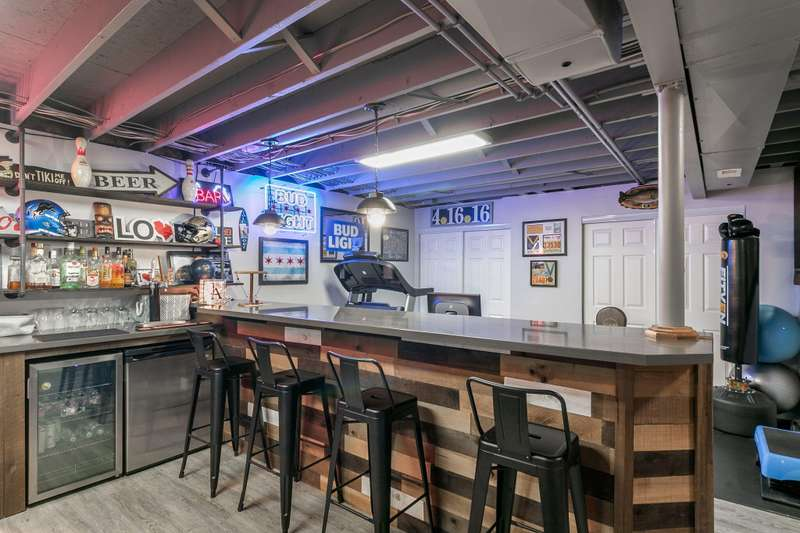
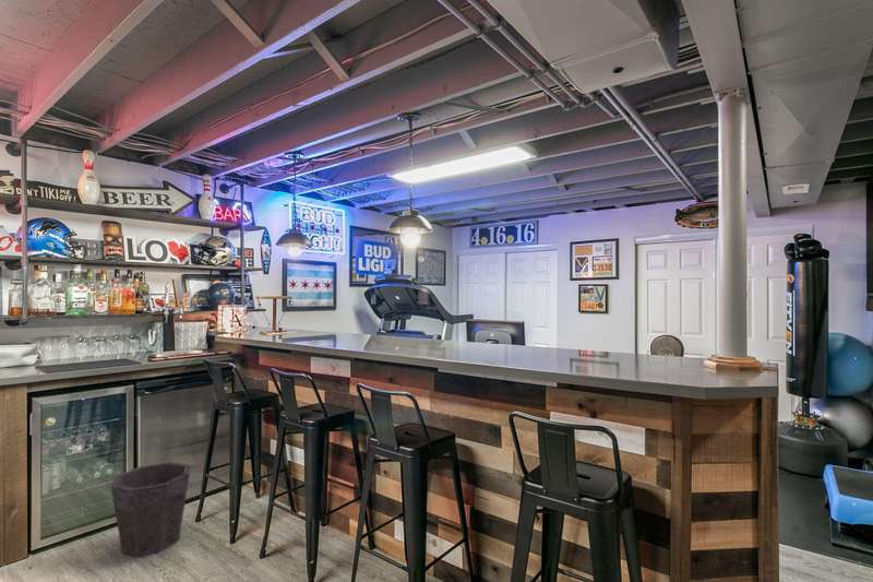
+ waste bin (152, 508)
